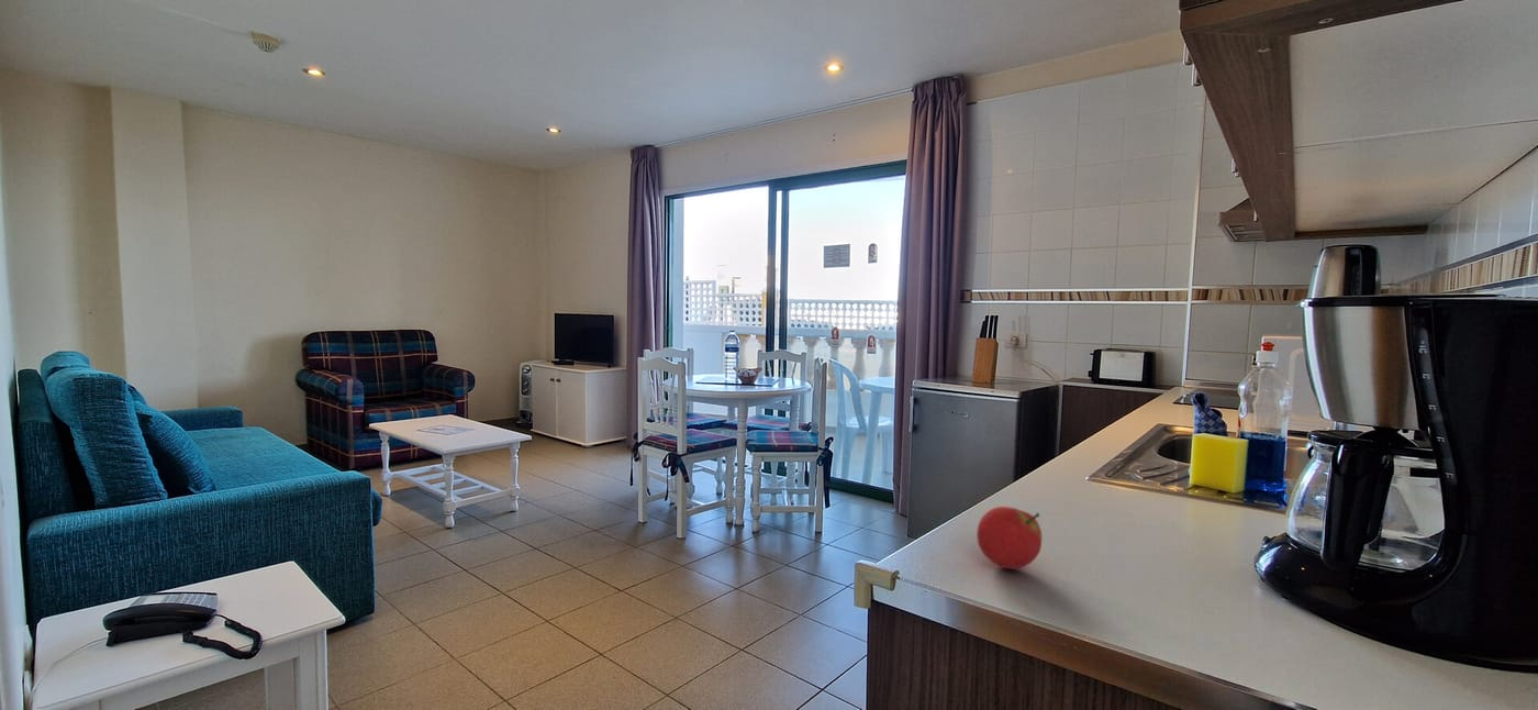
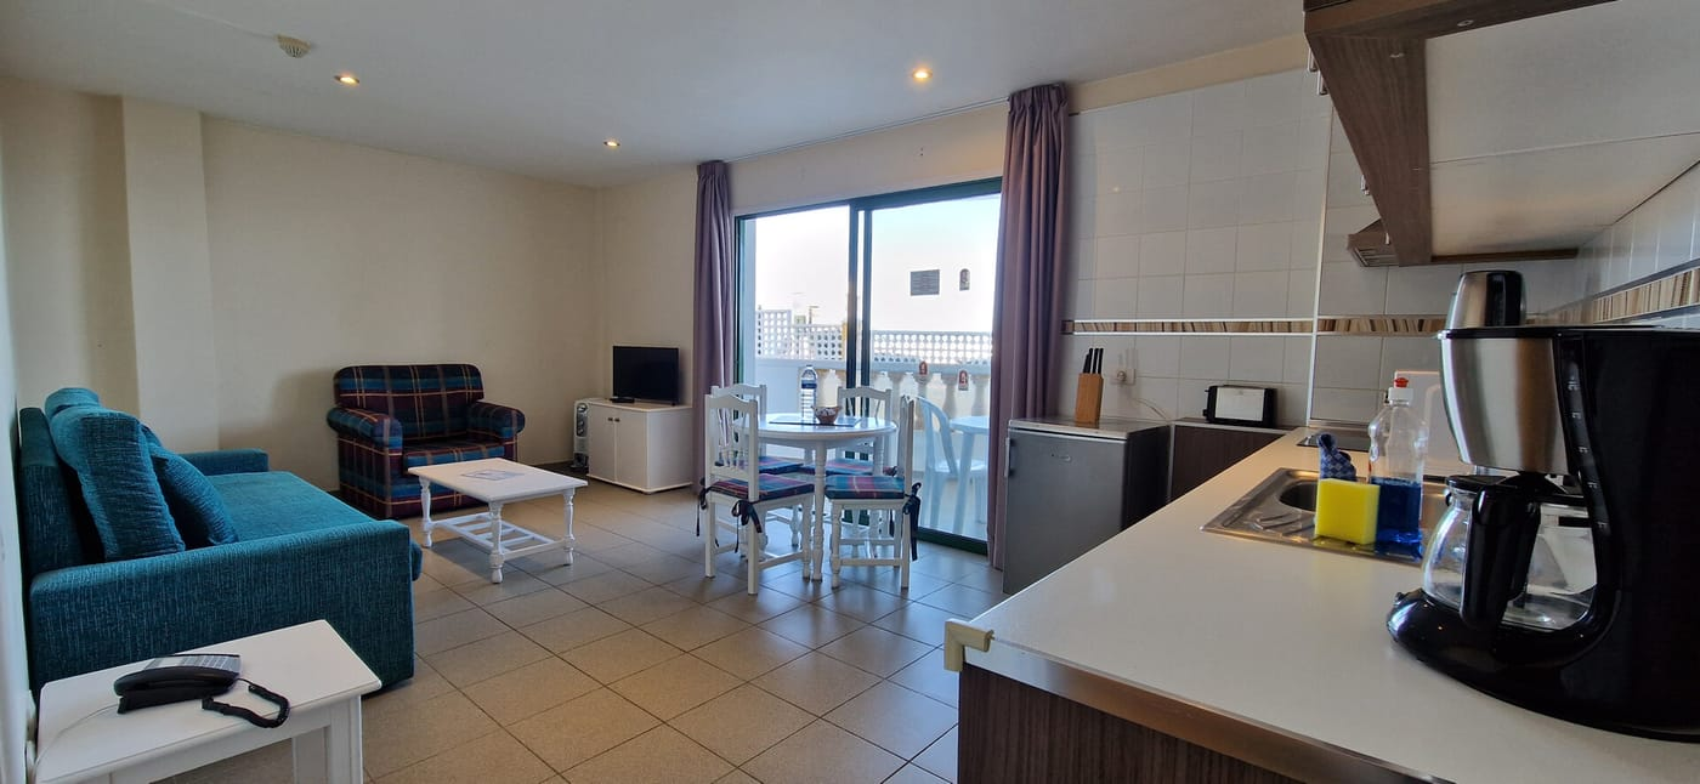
- fruit (1008, 536)
